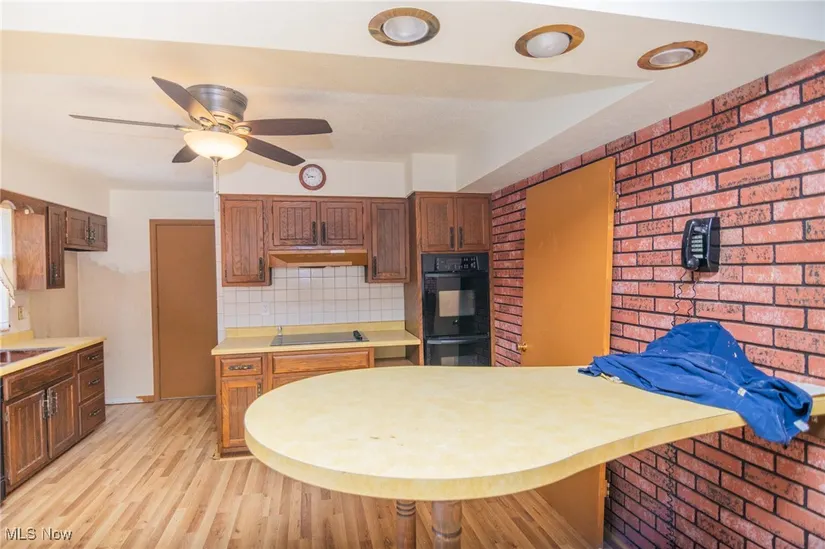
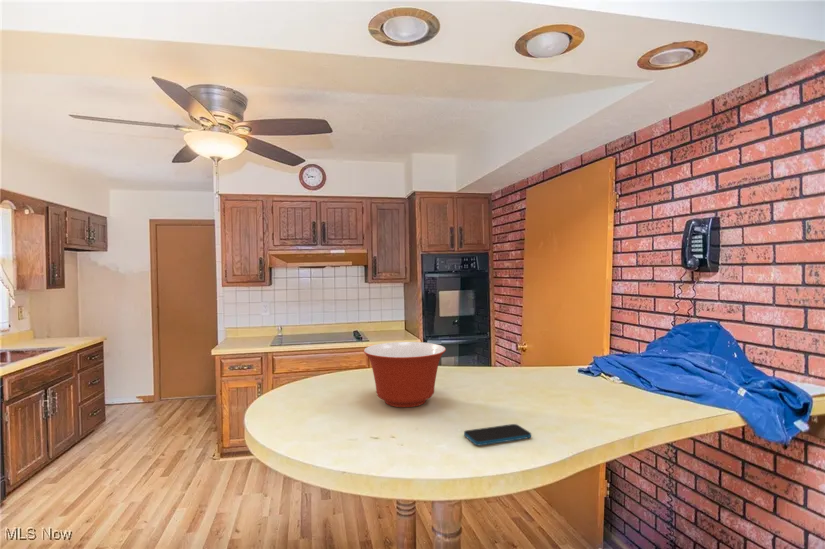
+ mixing bowl (405, 374)
+ smartphone (497, 434)
